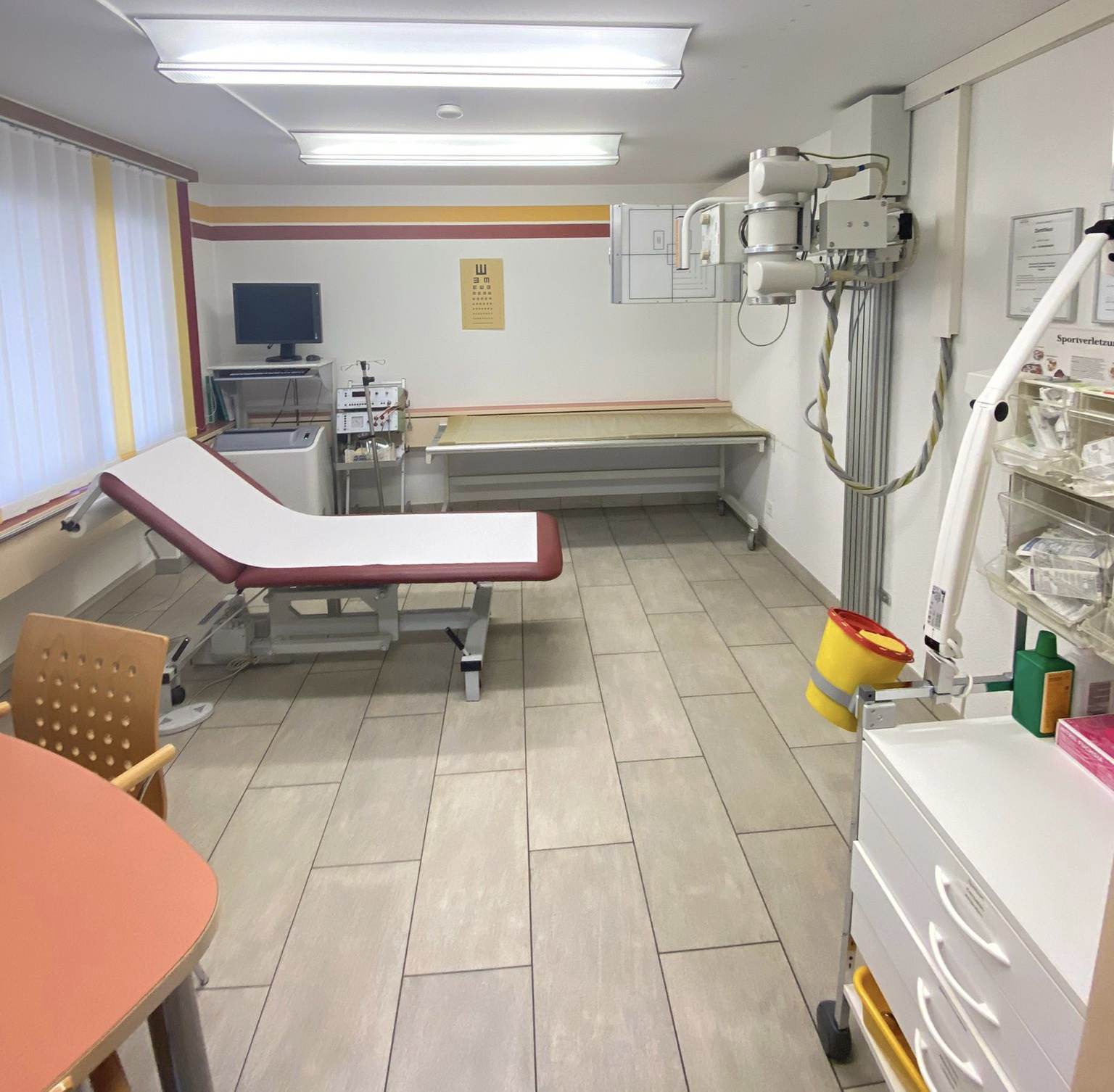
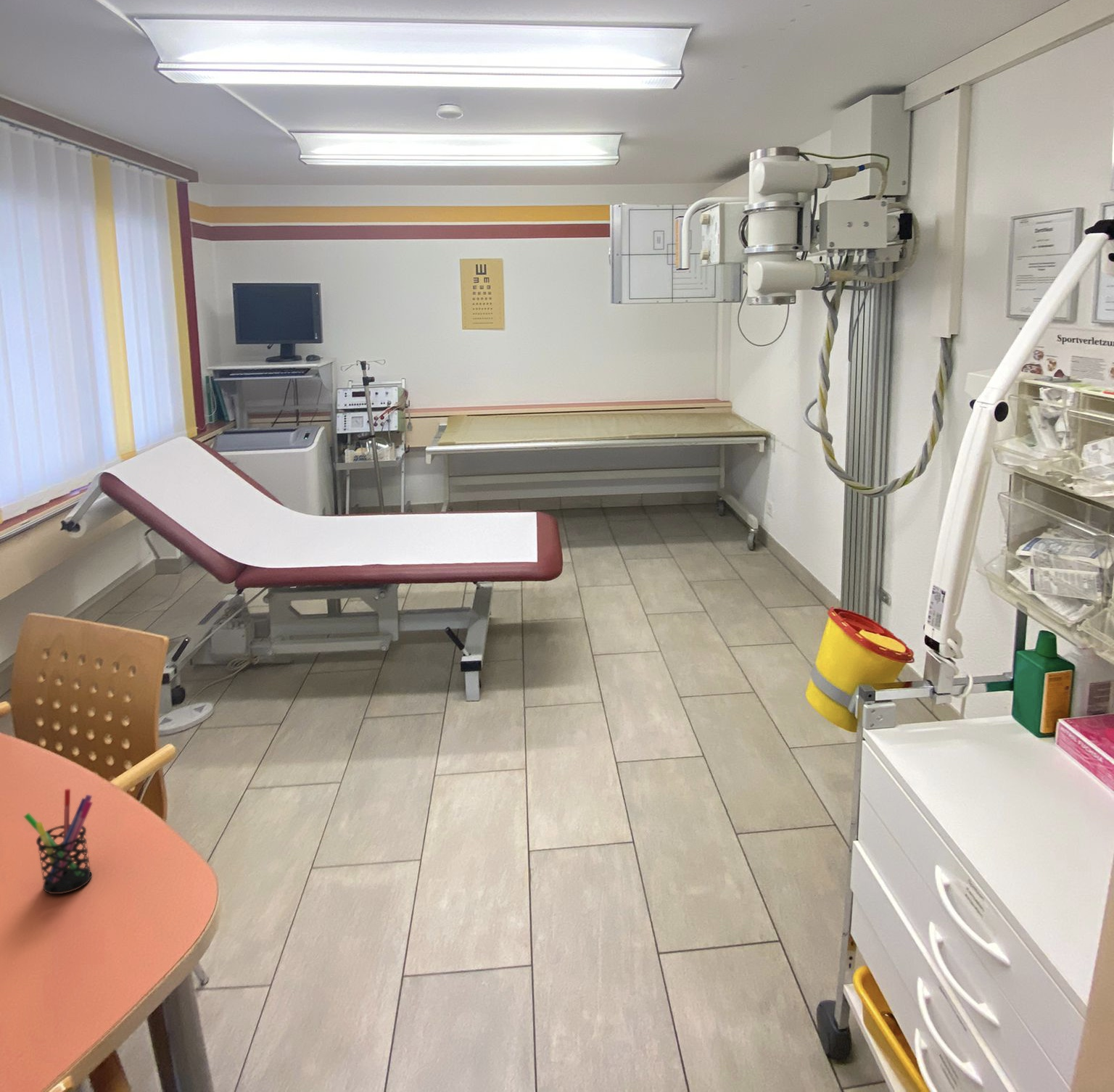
+ pen holder (56, 838)
